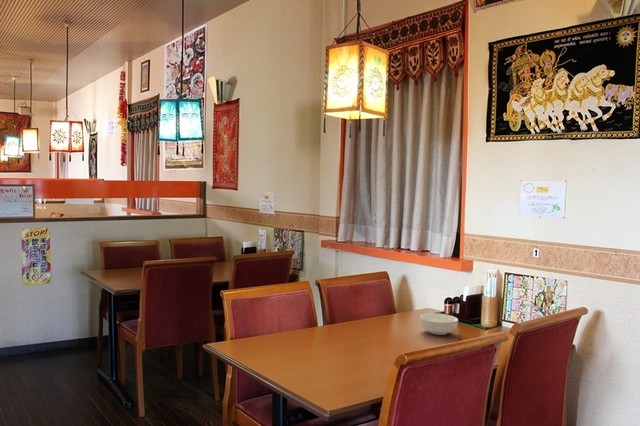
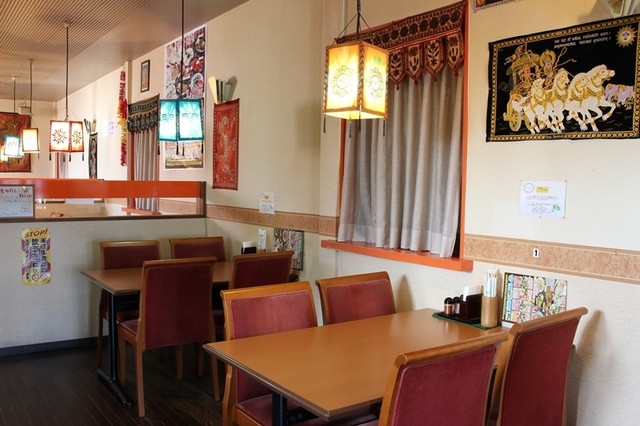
- cereal bowl (438, 325)
